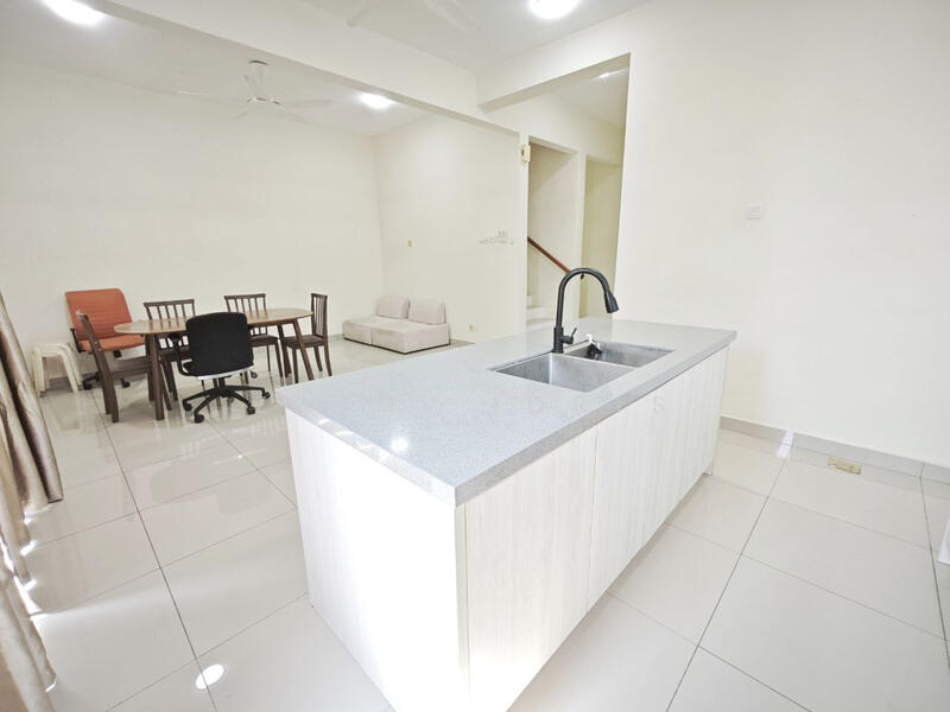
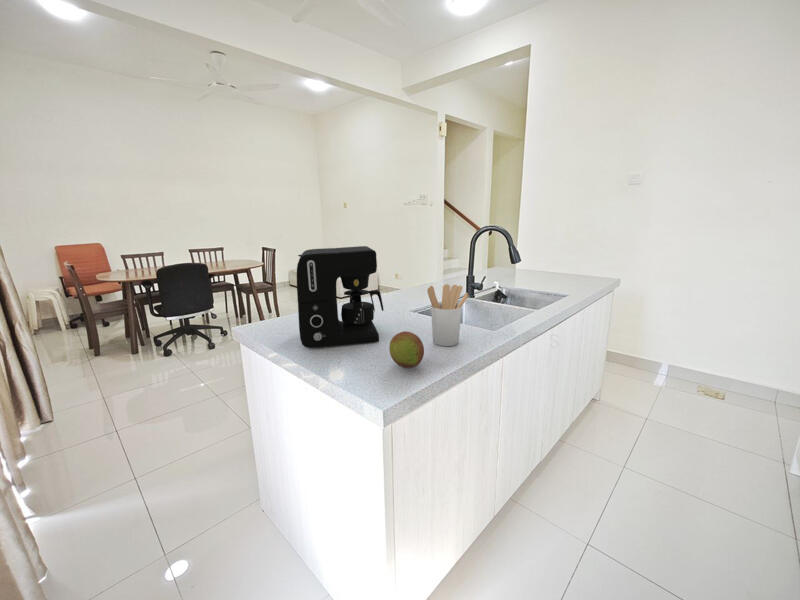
+ utensil holder (448, 312)
+ fruit (407, 349)
+ coffee maker (344, 294)
